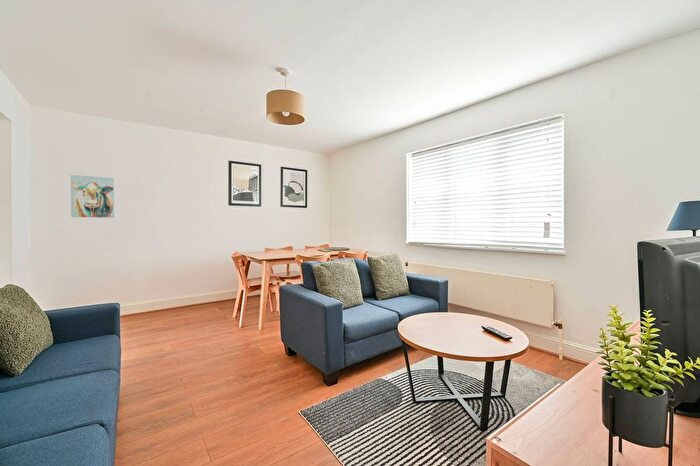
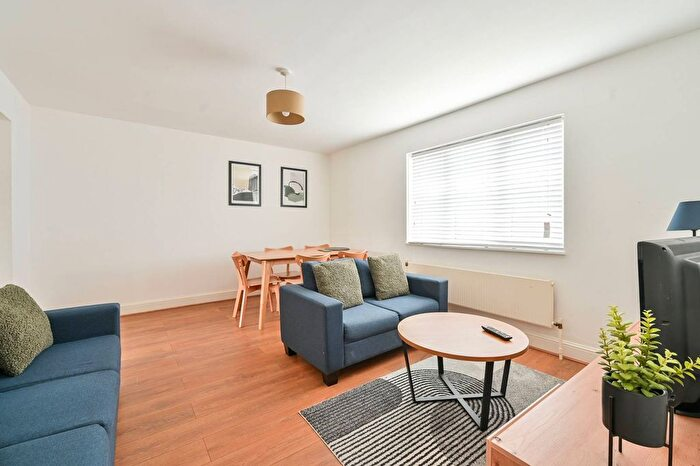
- wall art (93, 196)
